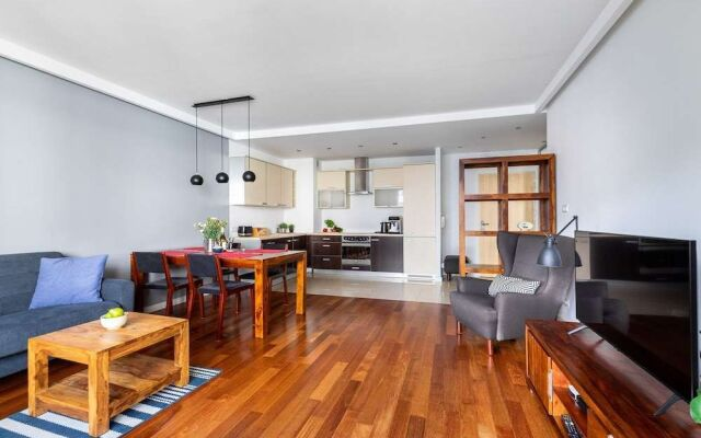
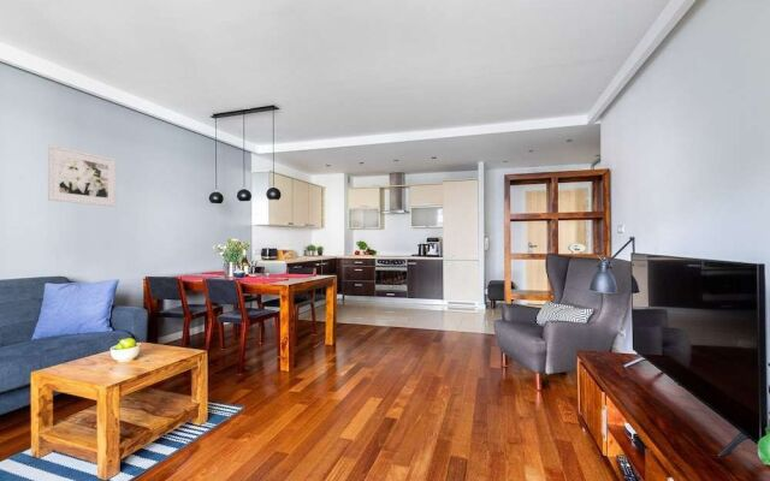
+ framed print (84, 178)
